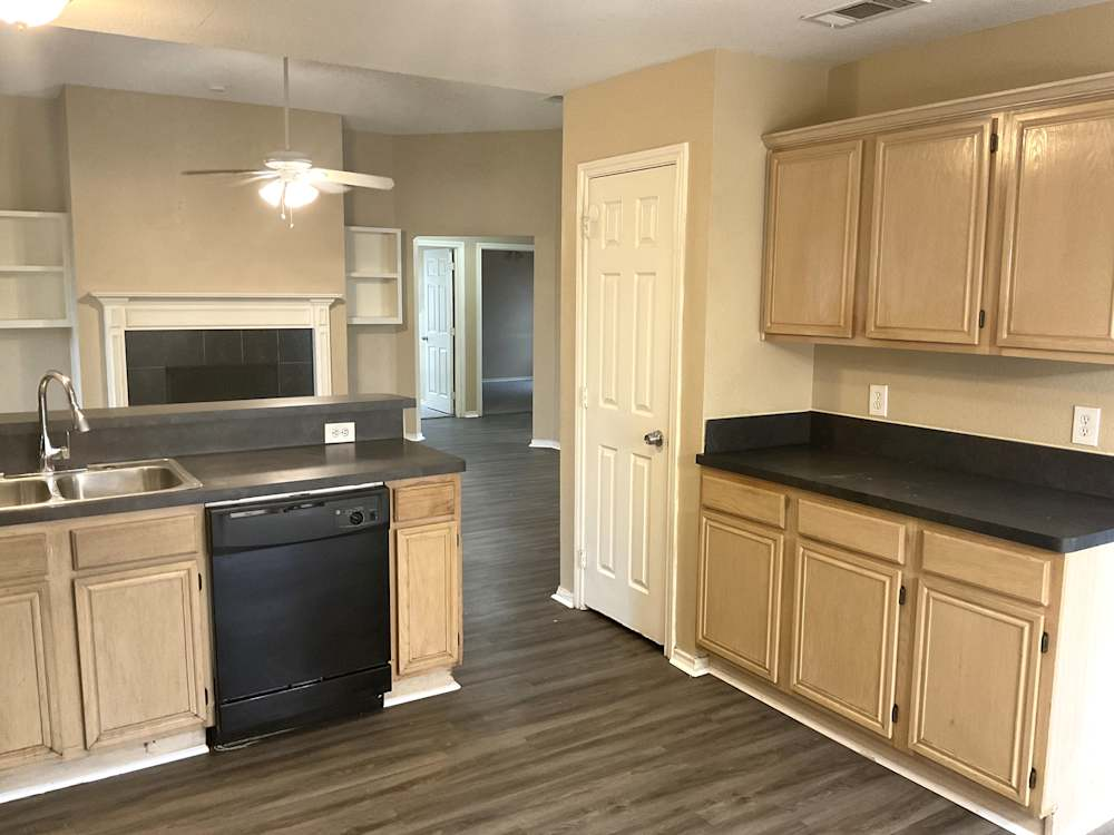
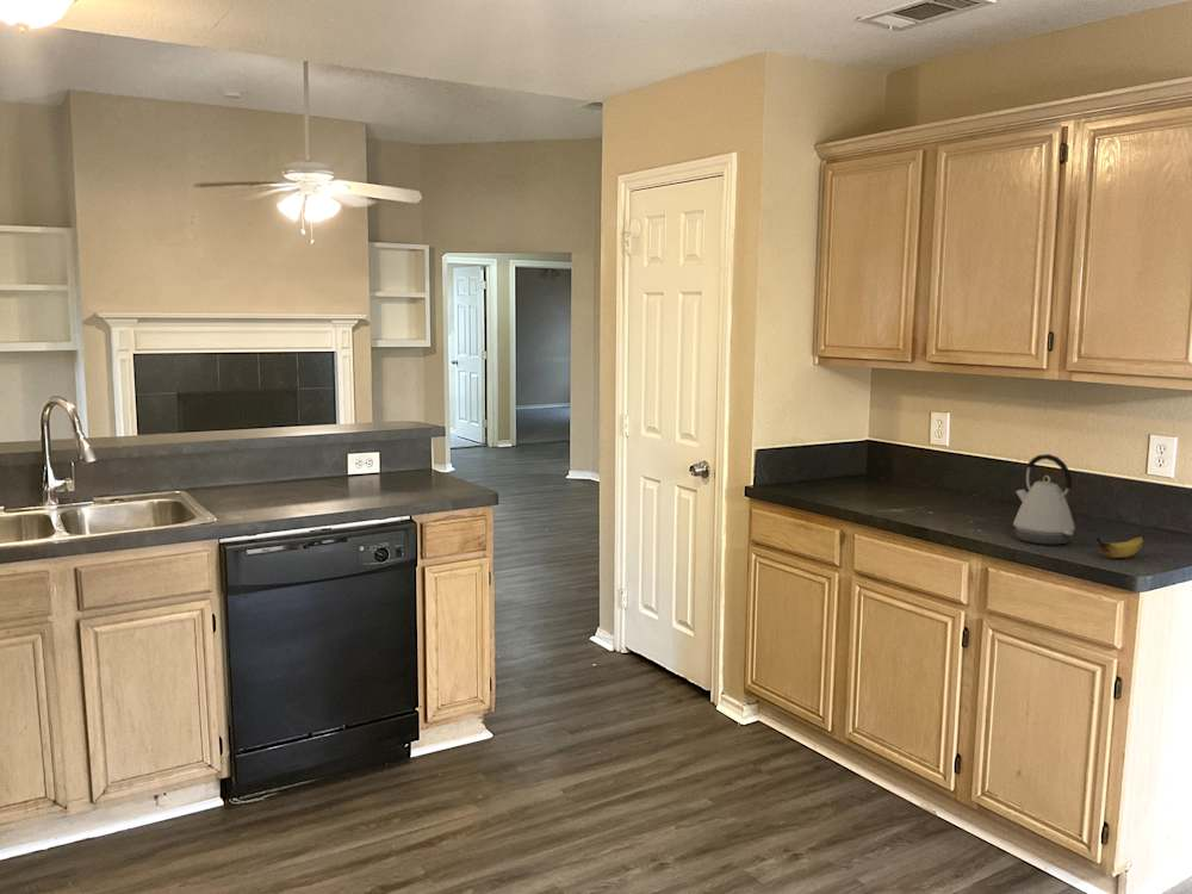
+ kettle (1043, 497)
+ banana (1119, 546)
